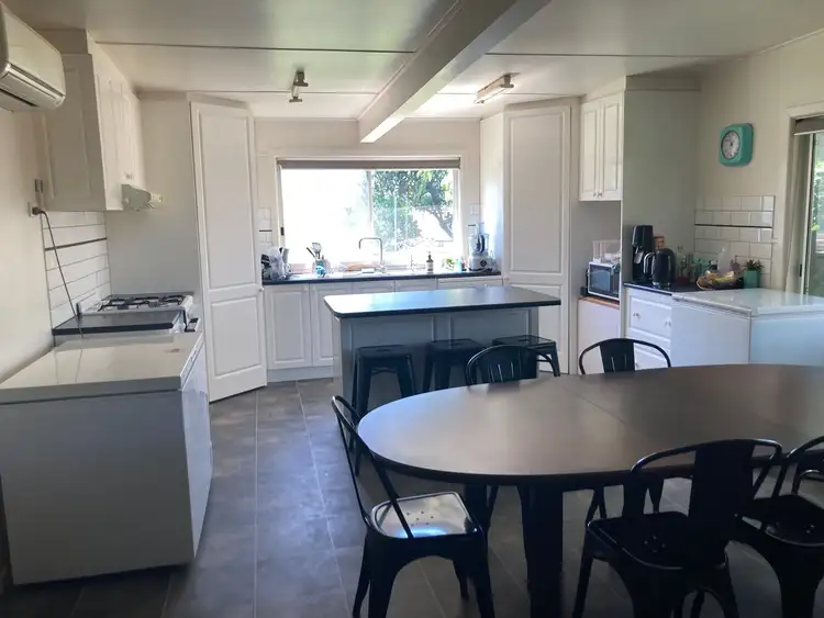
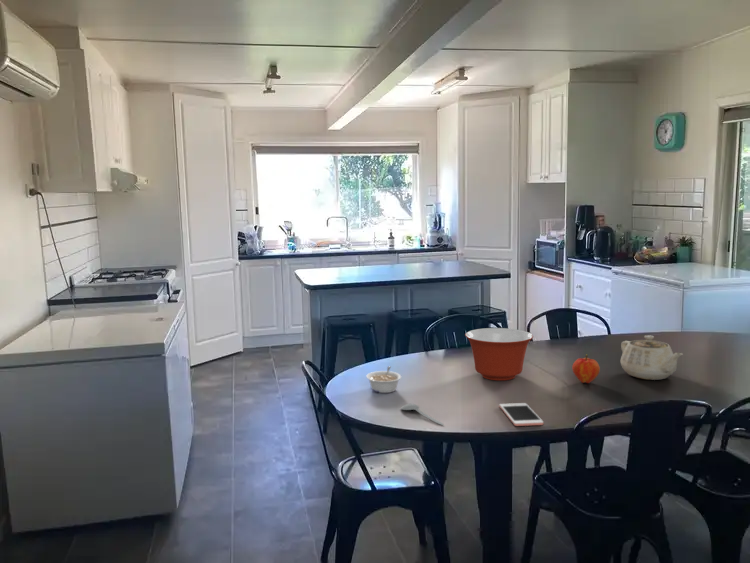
+ mixing bowl (498, 355)
+ spoon (422, 412)
+ fruit (585, 368)
+ cell phone (520, 413)
+ legume (383, 380)
+ teapot (650, 356)
